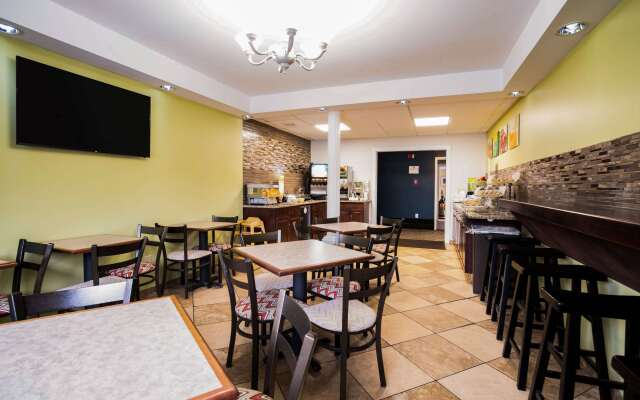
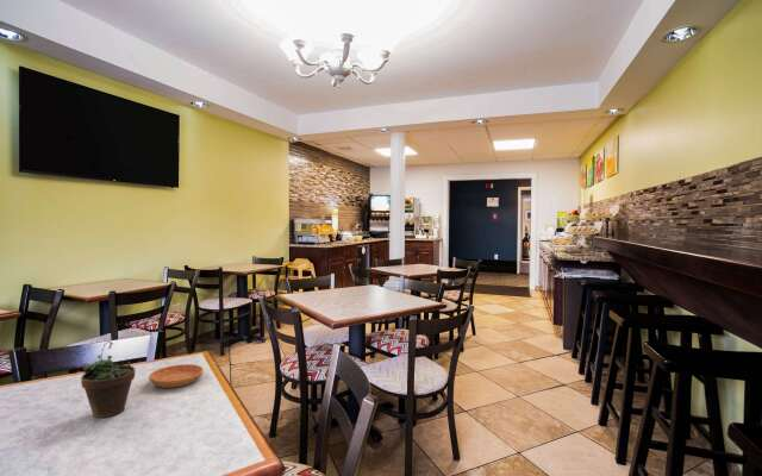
+ succulent plant (108, 376)
+ saucer (176, 376)
